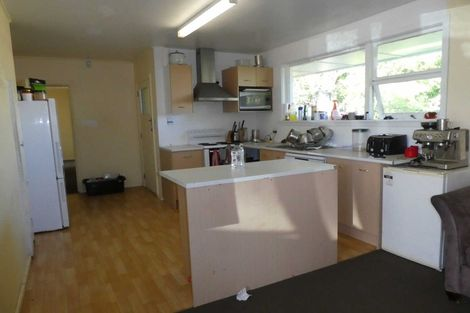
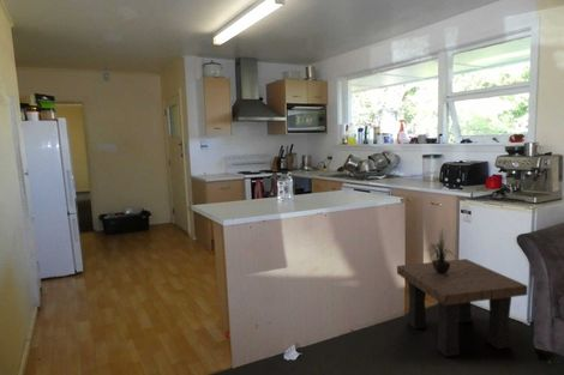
+ side table (455, 304)
+ potted plant (439, 246)
